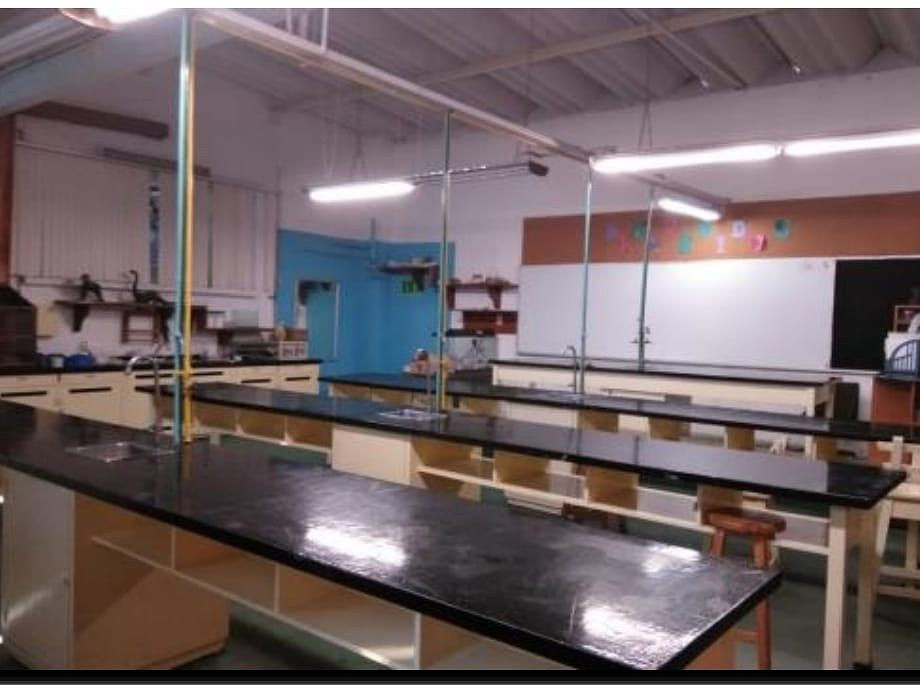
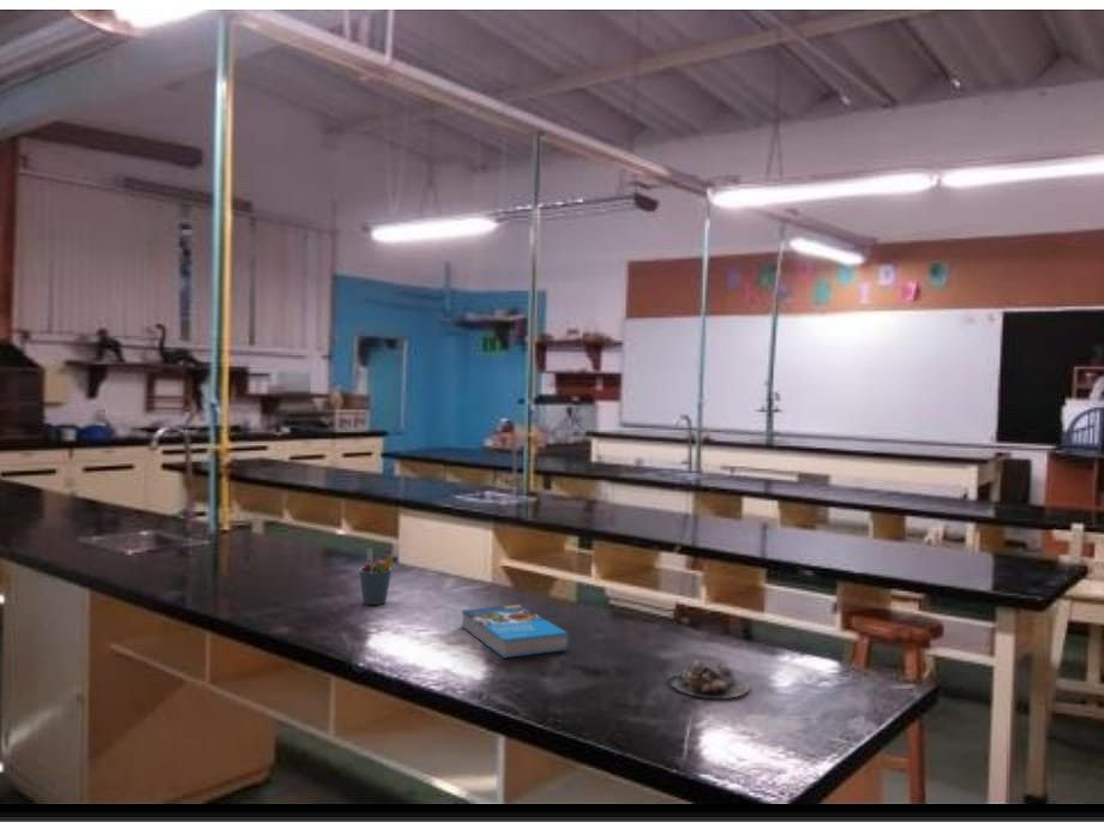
+ mortar and pestle (709, 671)
+ pen holder (376, 576)
+ book (512, 629)
